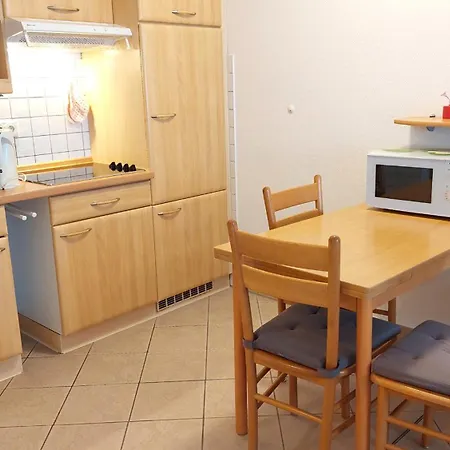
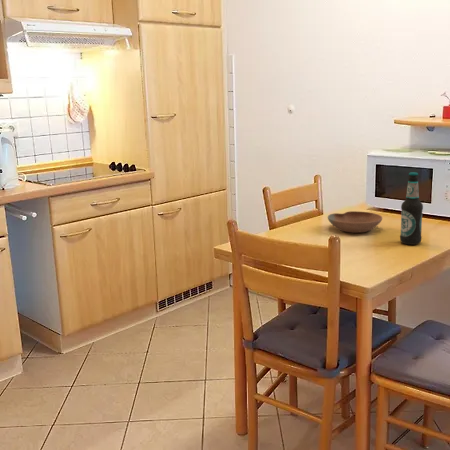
+ bowl (354, 222)
+ bottle (411, 208)
